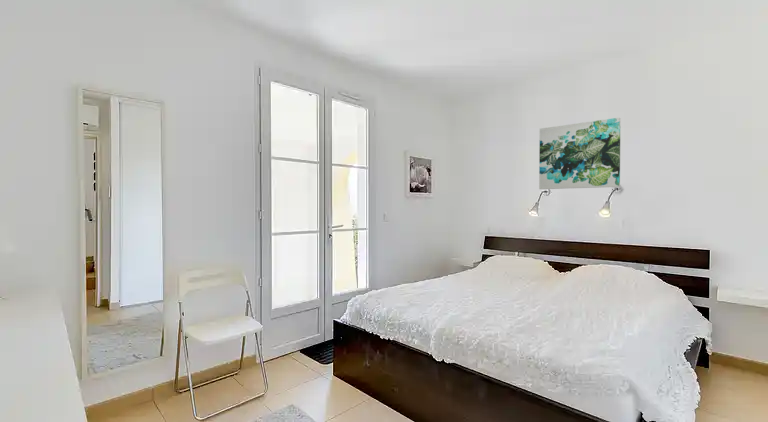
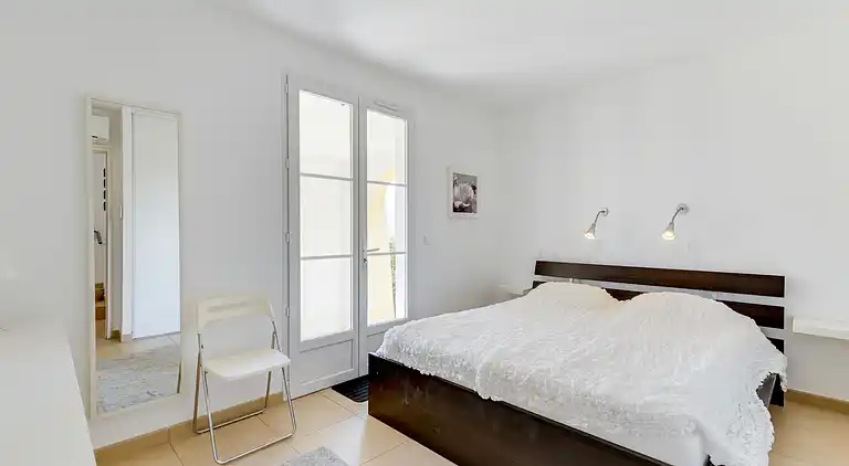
- wall art (577, 155)
